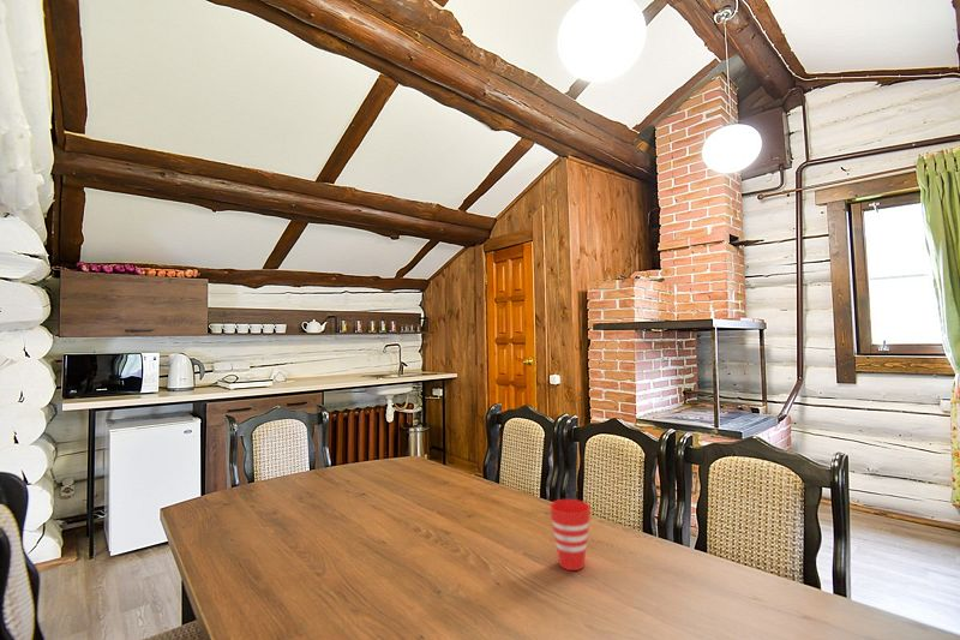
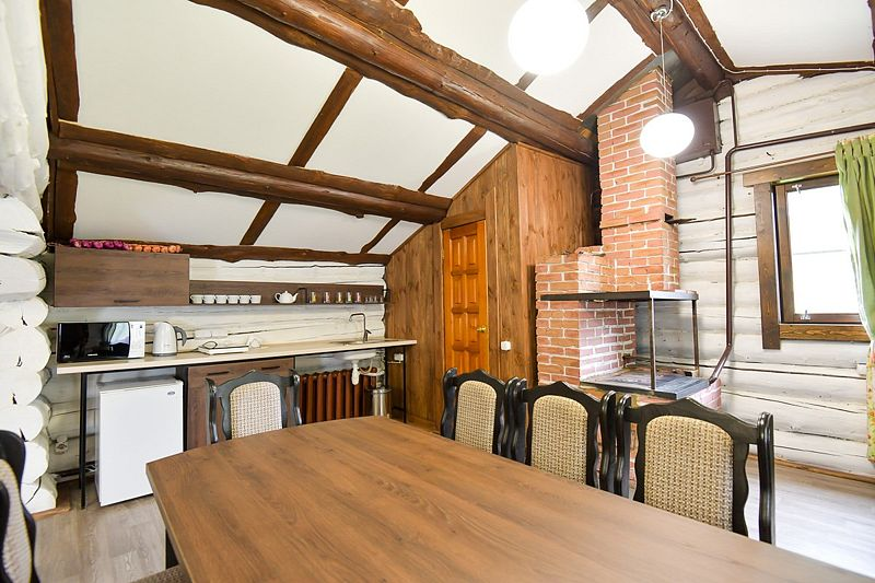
- cup (570, 534)
